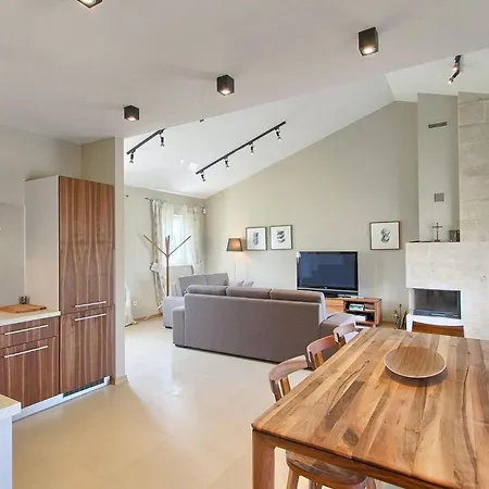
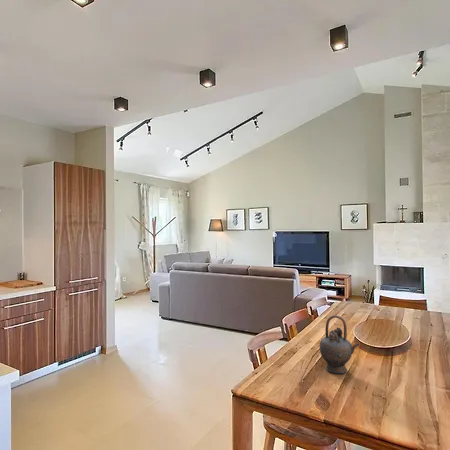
+ teapot (339, 343)
